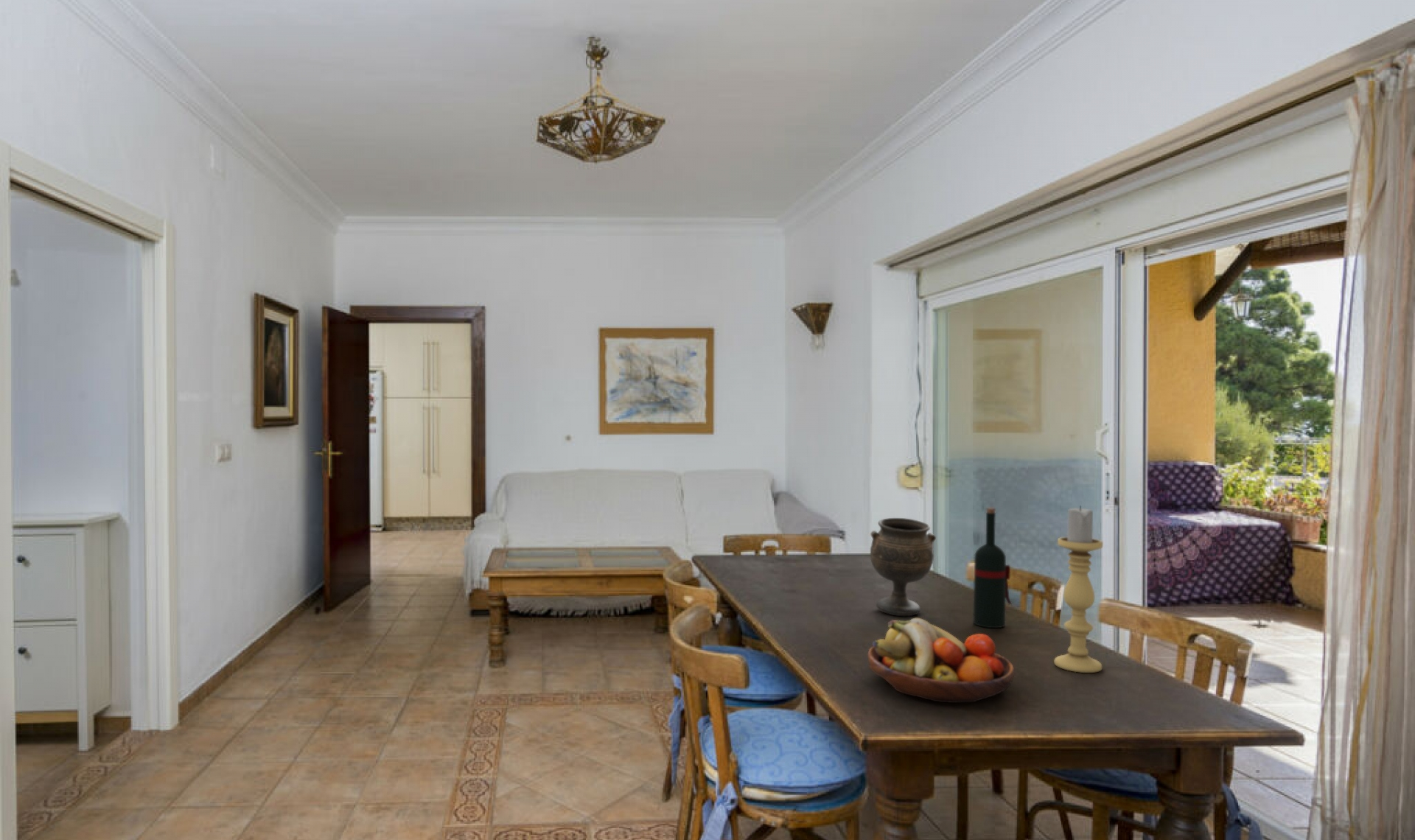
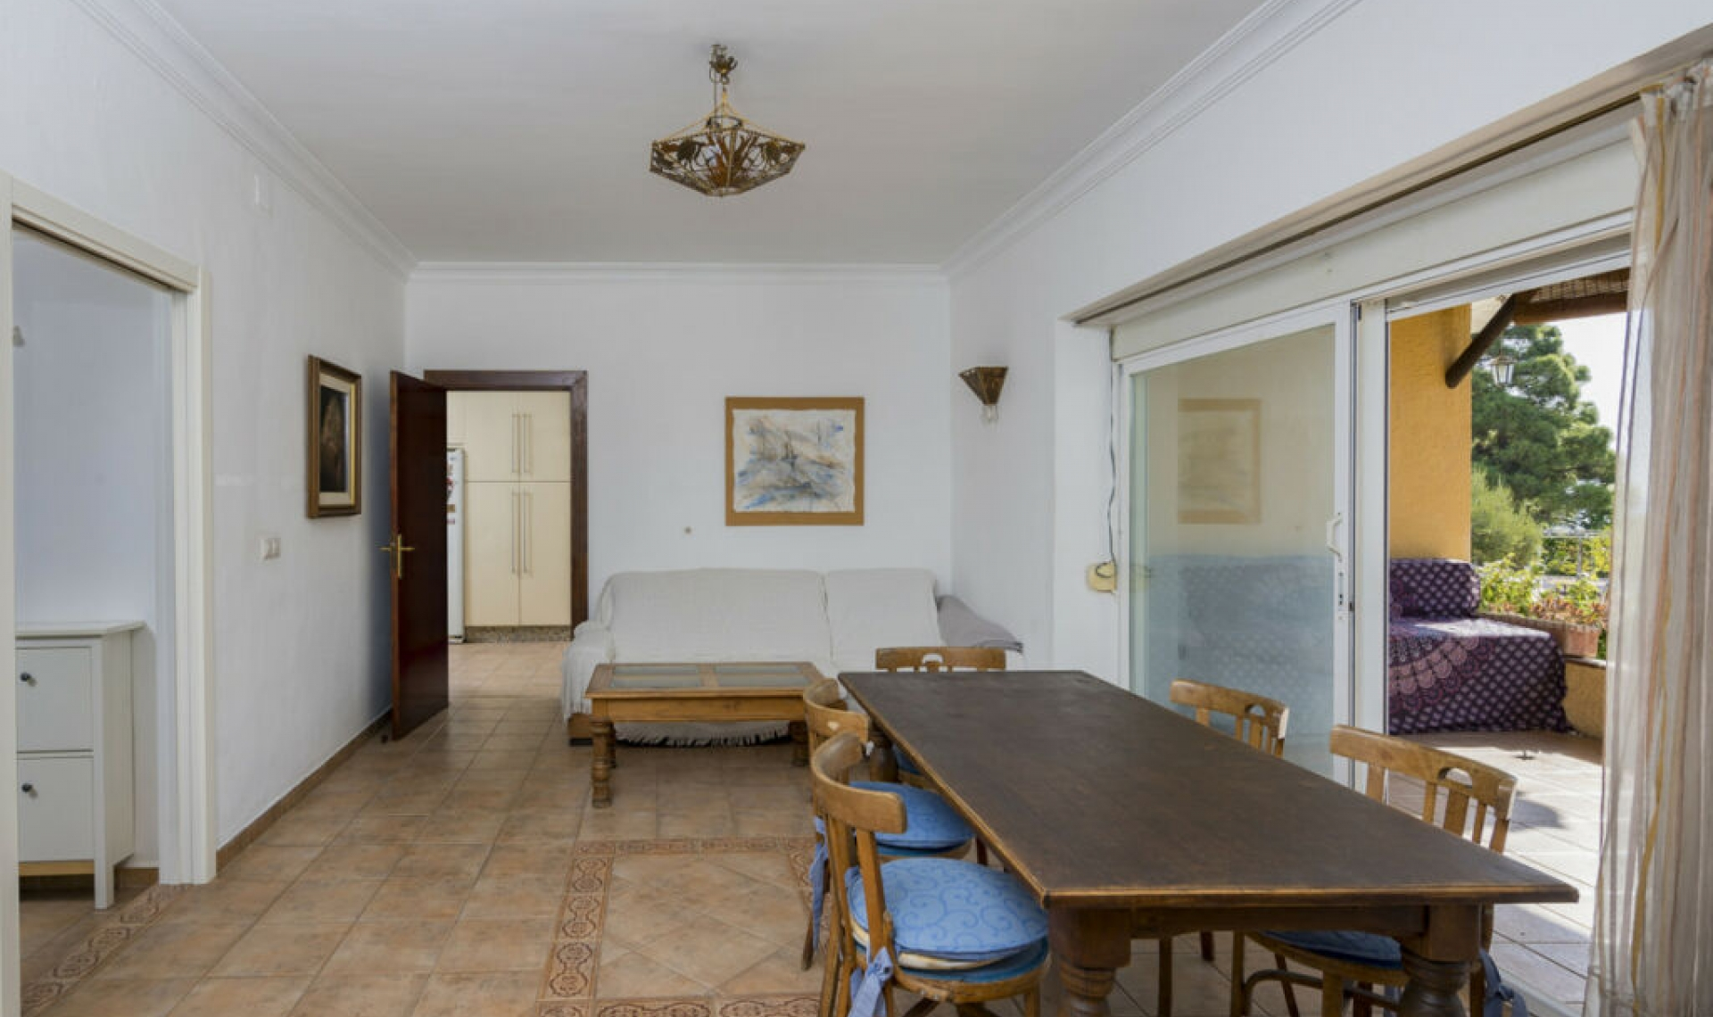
- goblet (901, 567)
- candle holder (1079, 586)
- wine bottle (993, 566)
- fruit bowl (939, 654)
